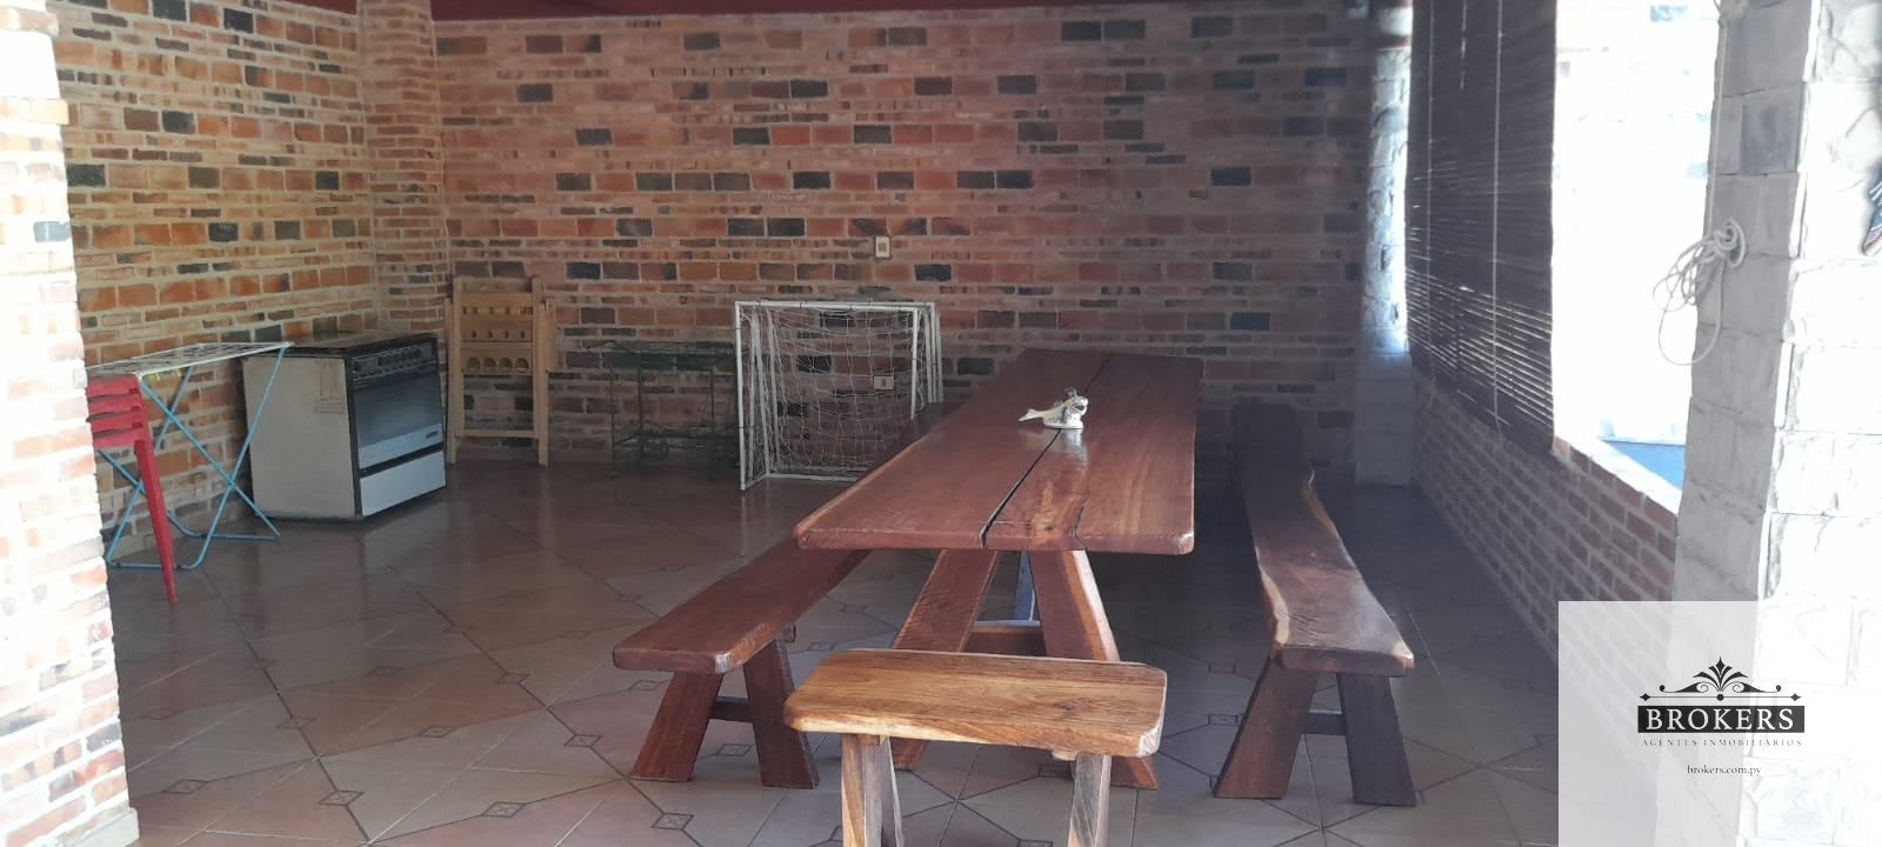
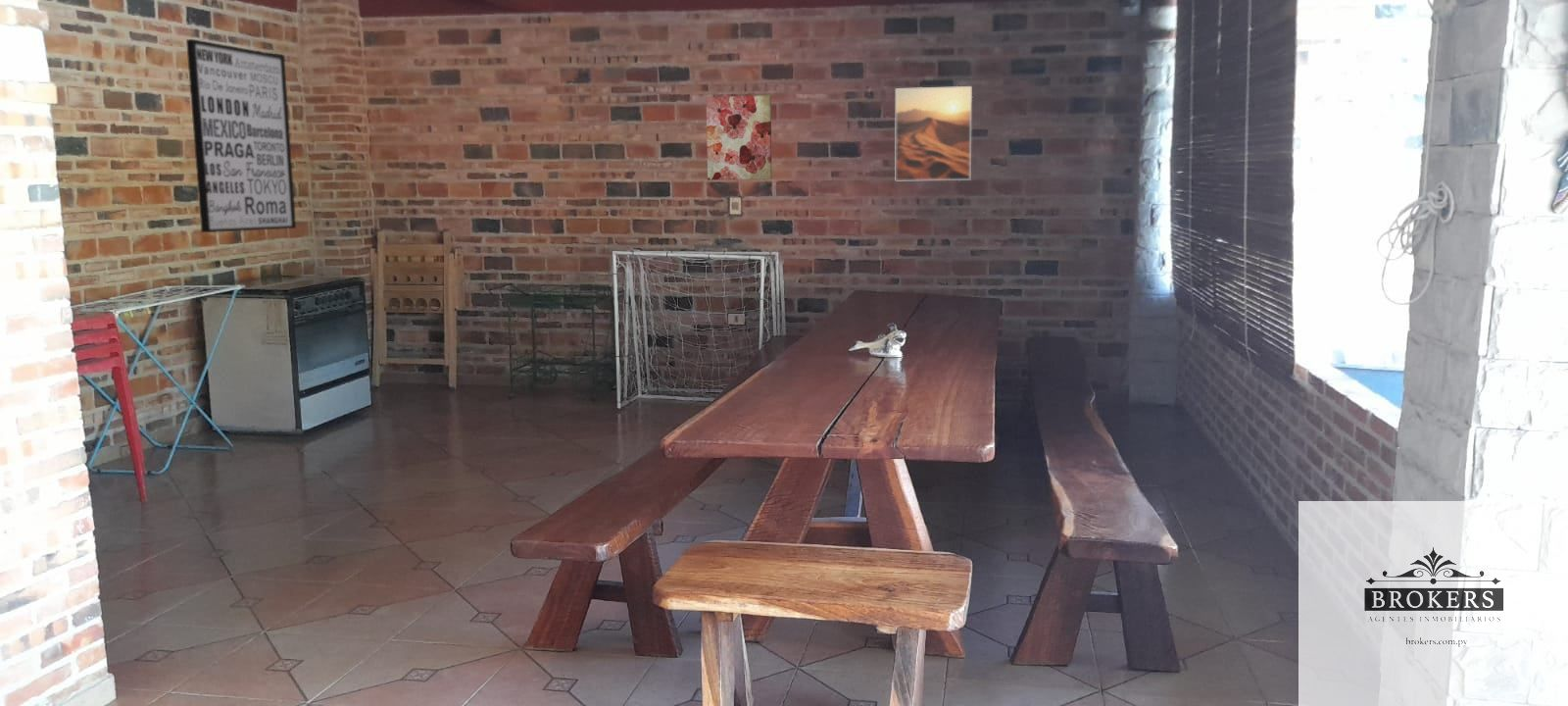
+ wall art (739, 137)
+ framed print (933, 133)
+ wall art (244, 139)
